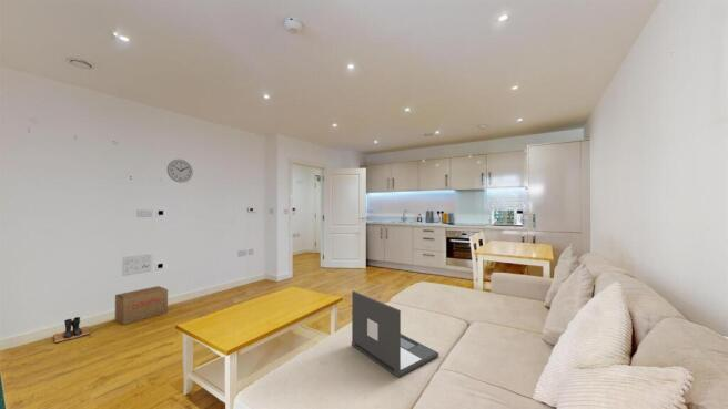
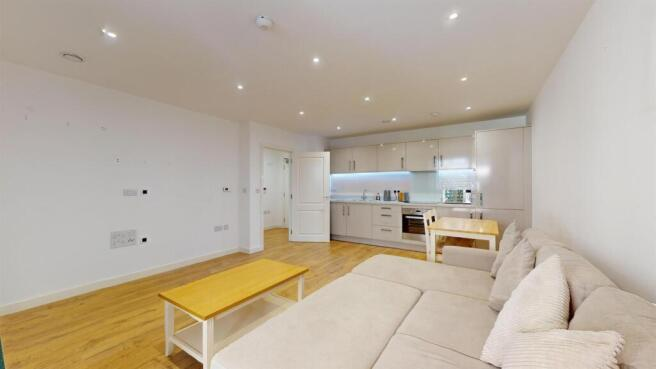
- wall clock (180, 171)
- boots (72, 326)
- cardboard box (142, 303)
- laptop (393, 321)
